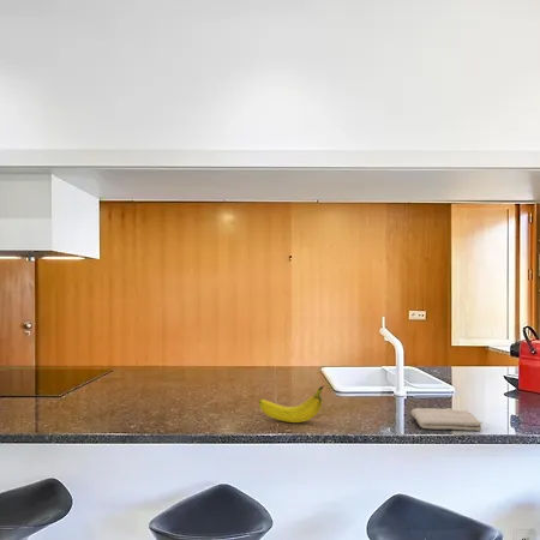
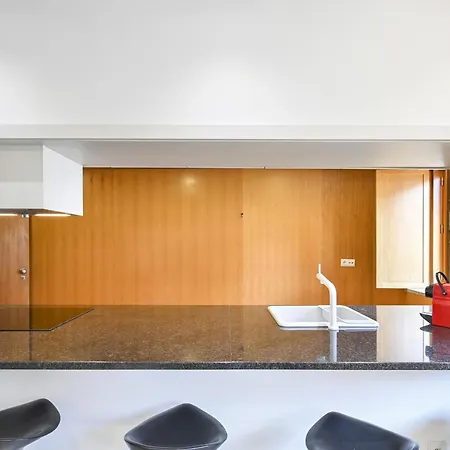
- fruit (290, 407)
- washcloth (445, 418)
